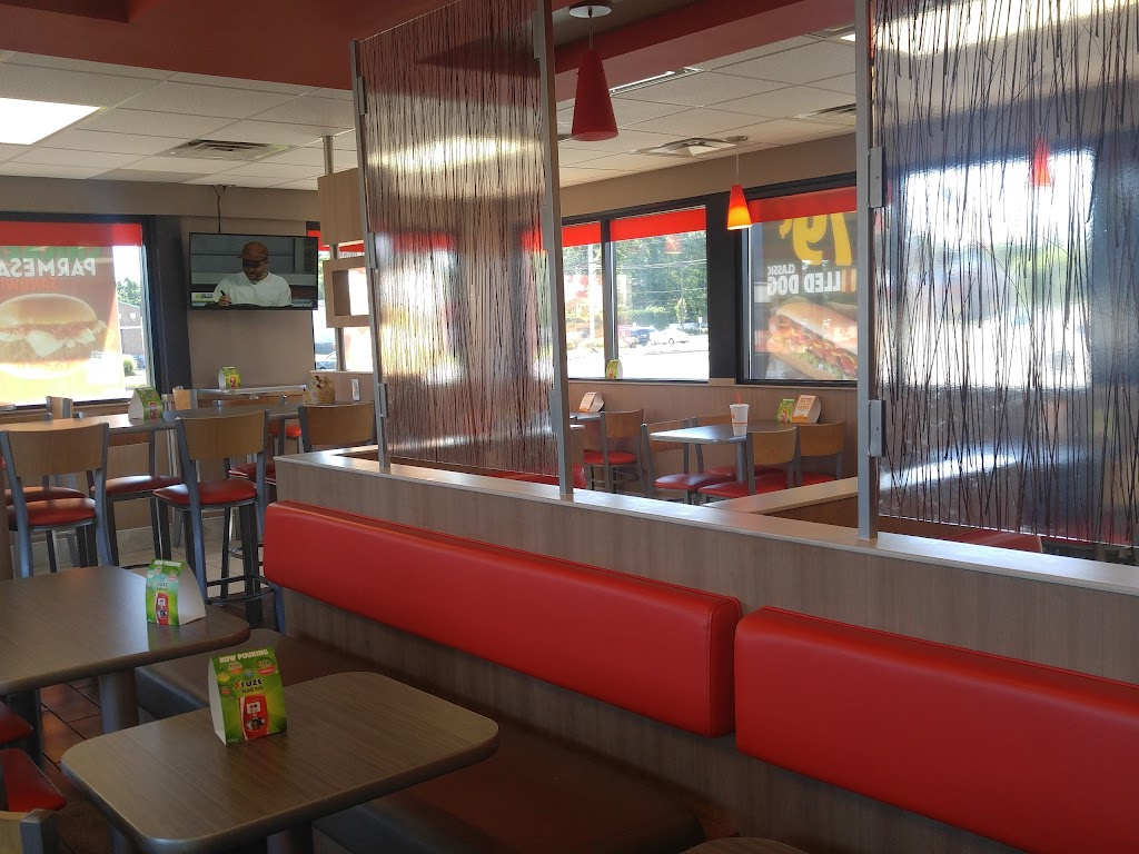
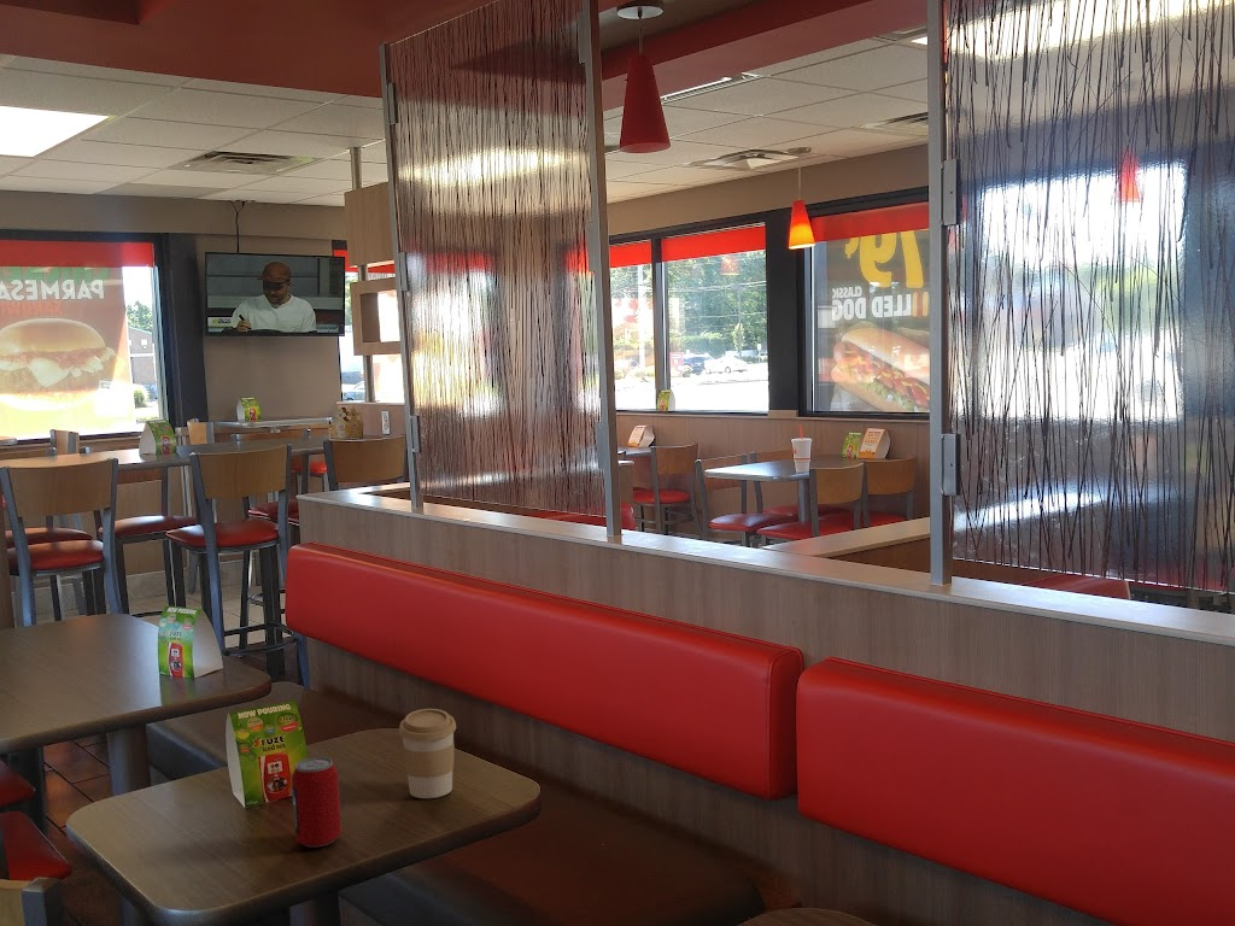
+ coffee cup (428, 752)
+ beverage can (316, 802)
